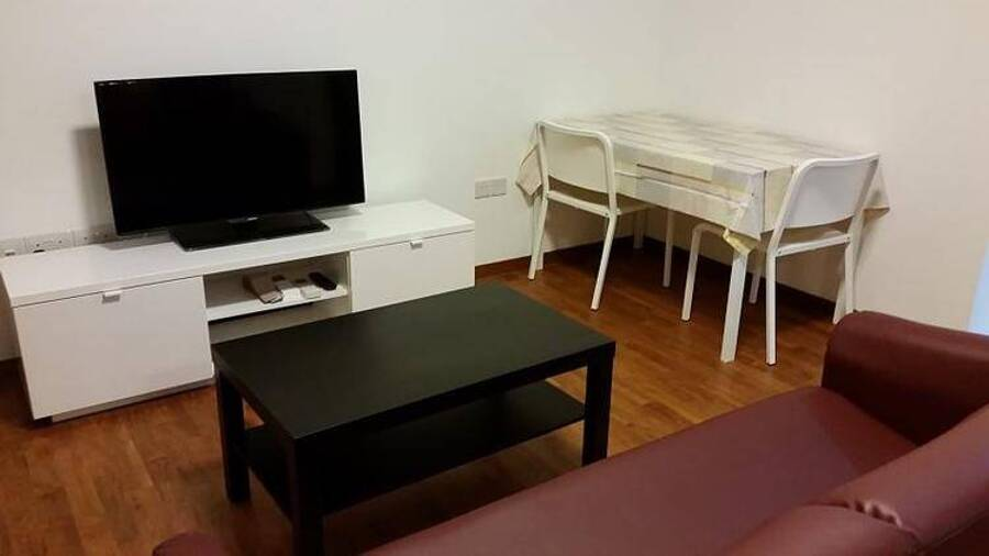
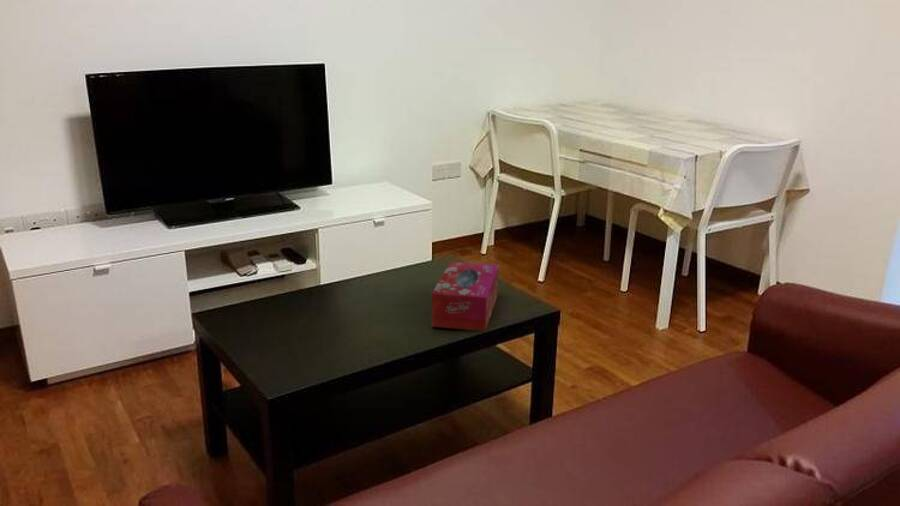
+ tissue box (466, 294)
